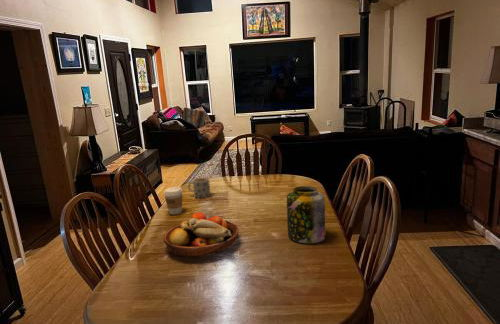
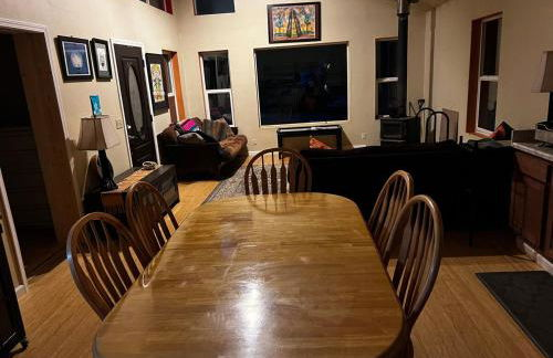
- jar (305, 213)
- mug (198, 187)
- fruit bowl (202, 229)
- coffee cup (174, 200)
